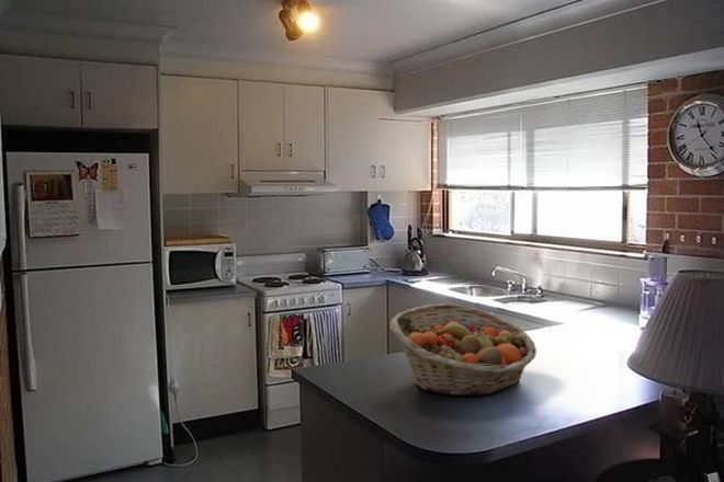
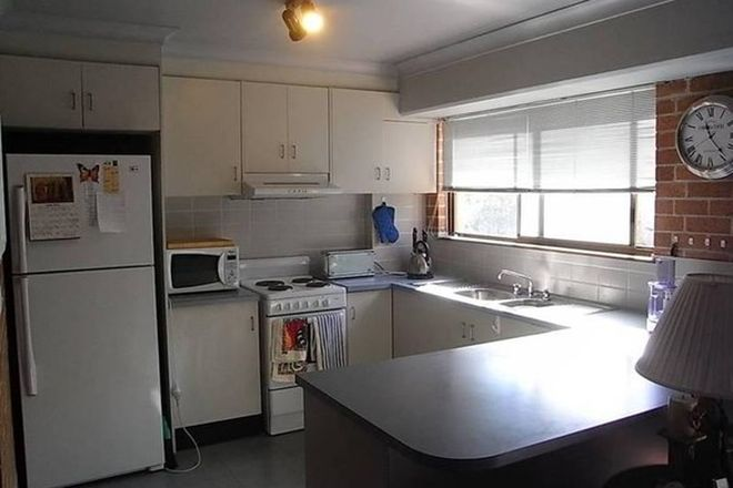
- fruit basket (463, 346)
